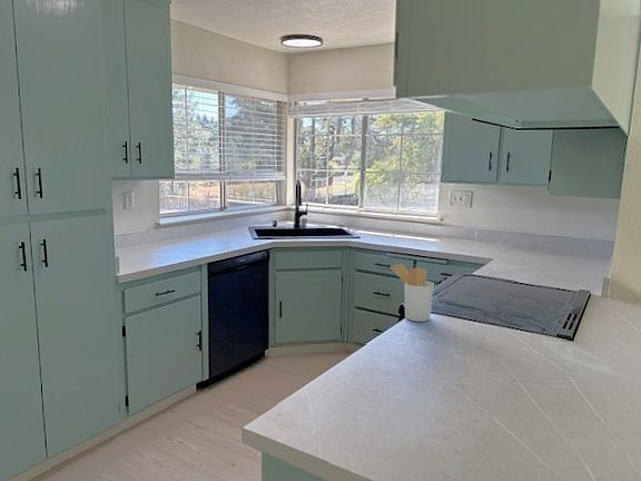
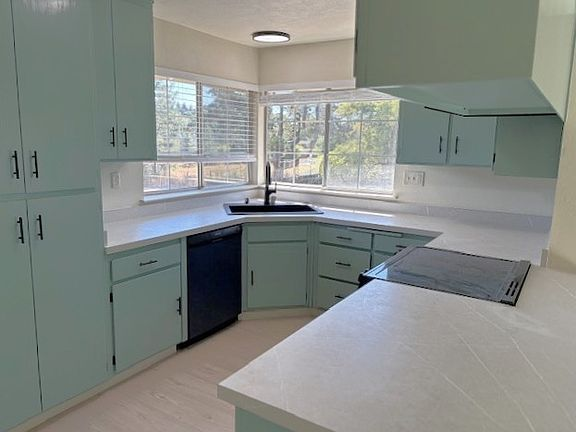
- utensil holder (411, 291)
